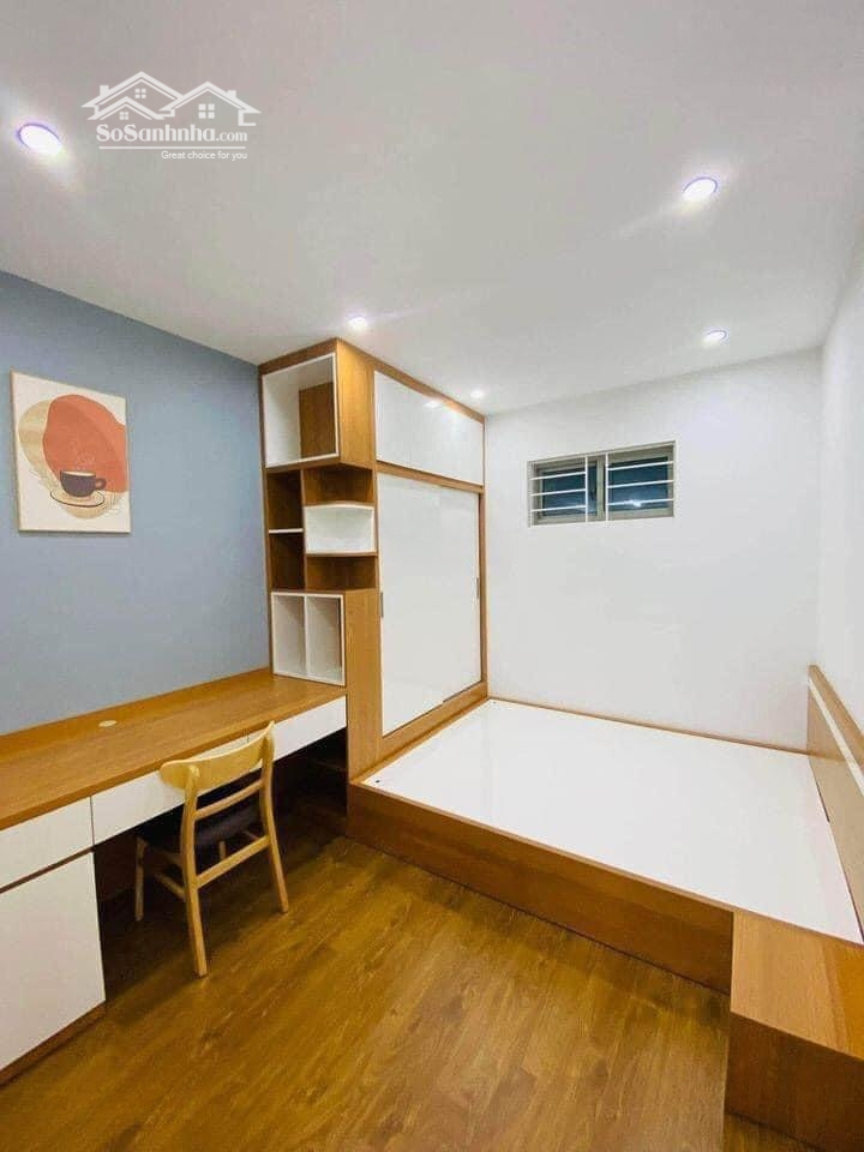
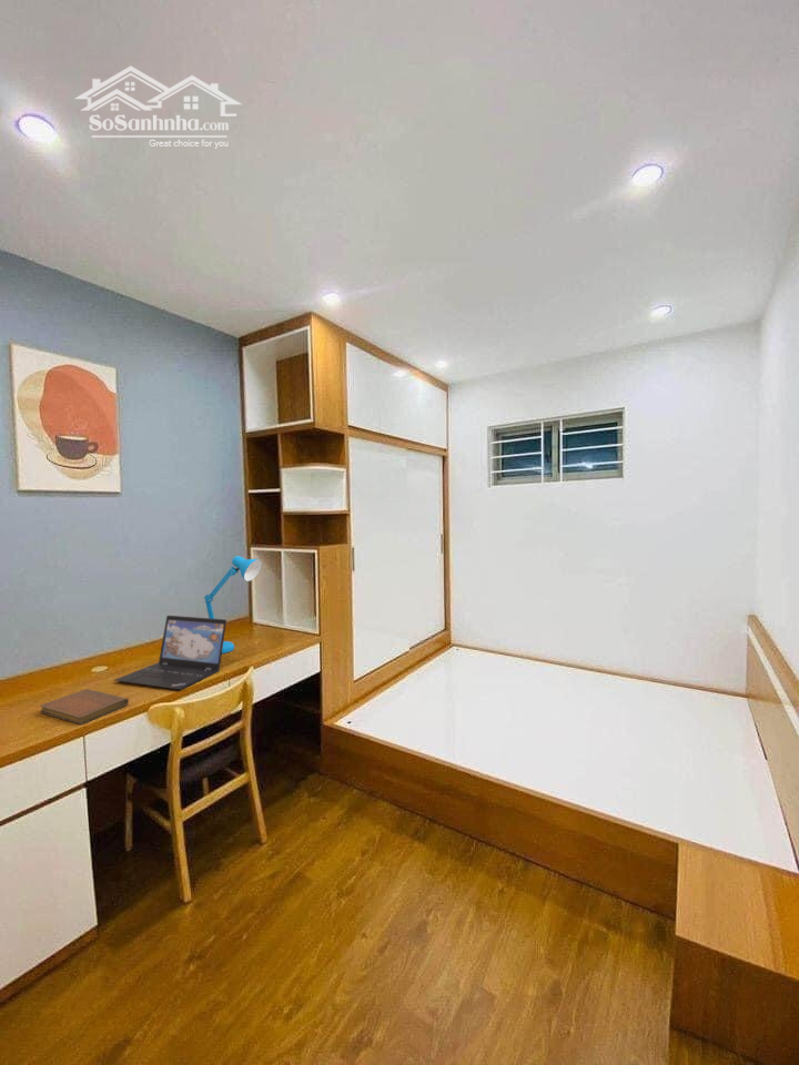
+ laptop (172, 649)
+ notebook (84, 704)
+ desk lamp (215, 594)
